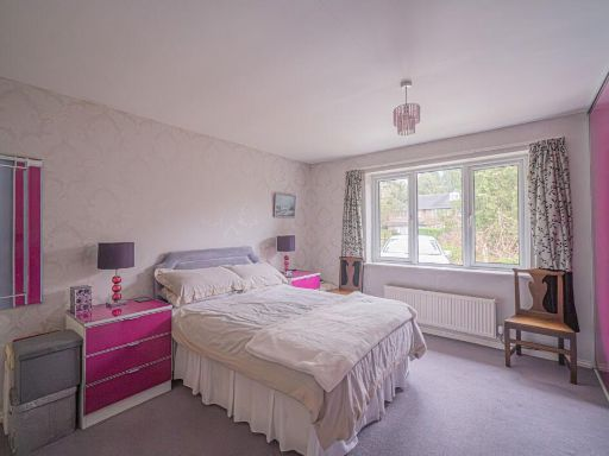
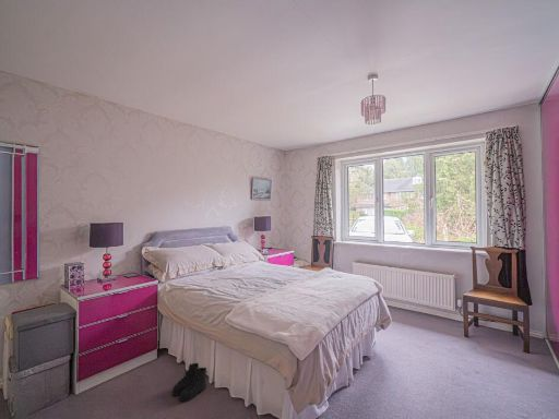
+ boots (189, 379)
